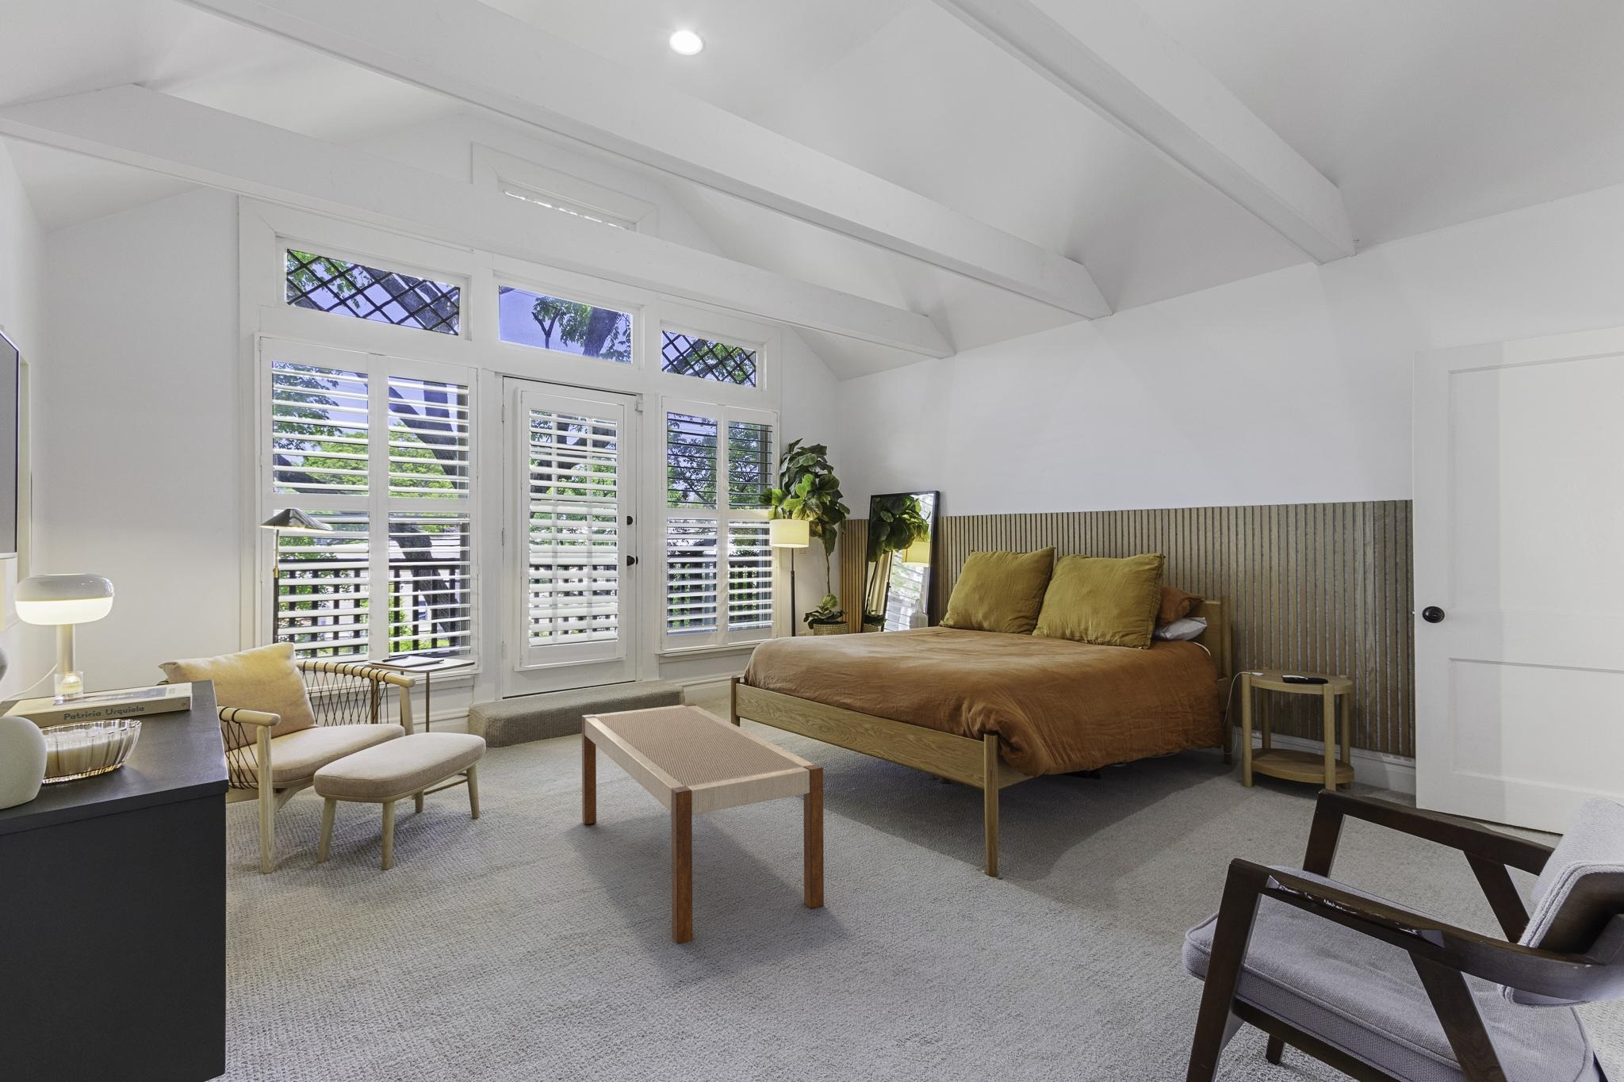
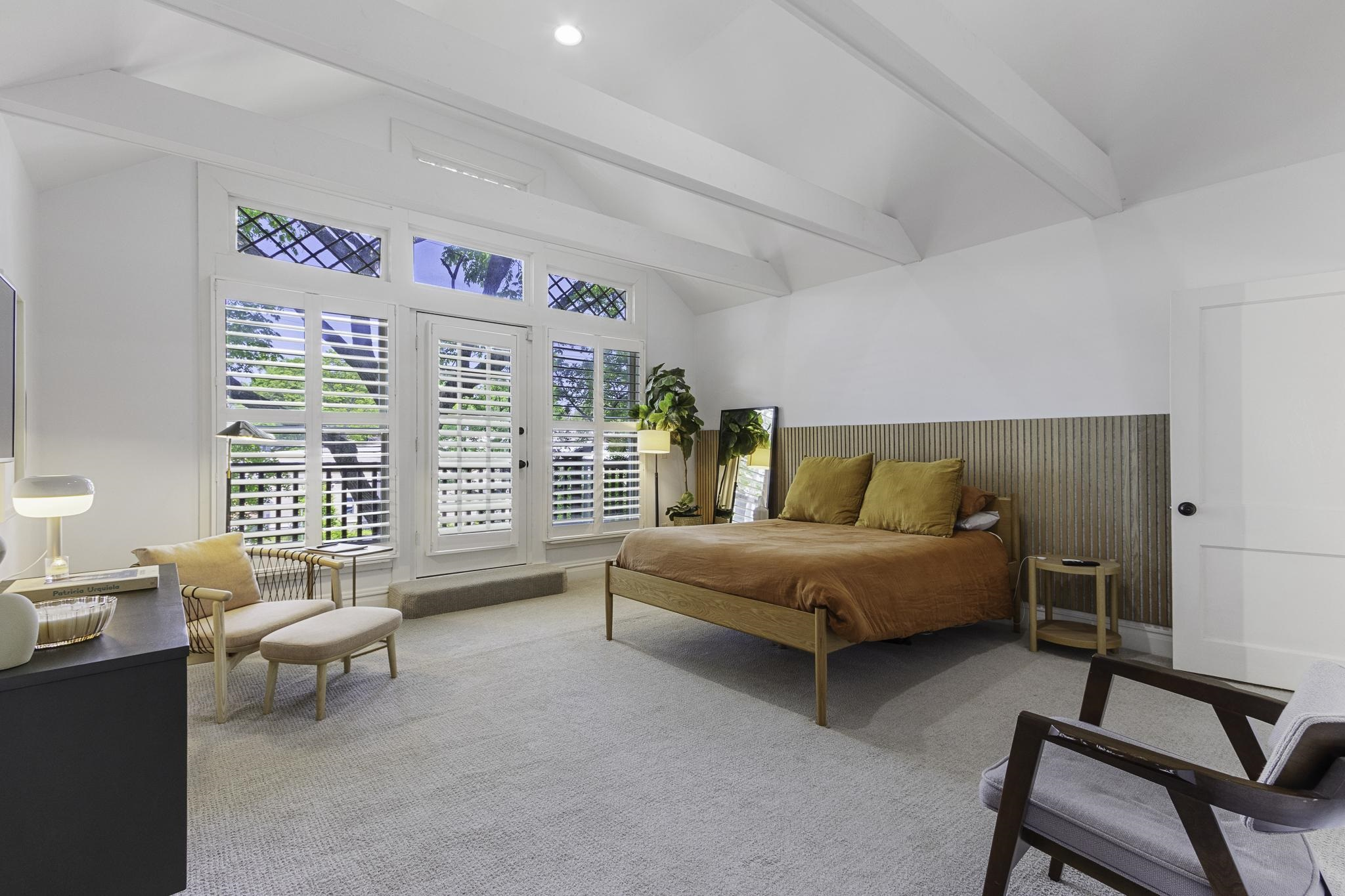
- bench (687, 797)
